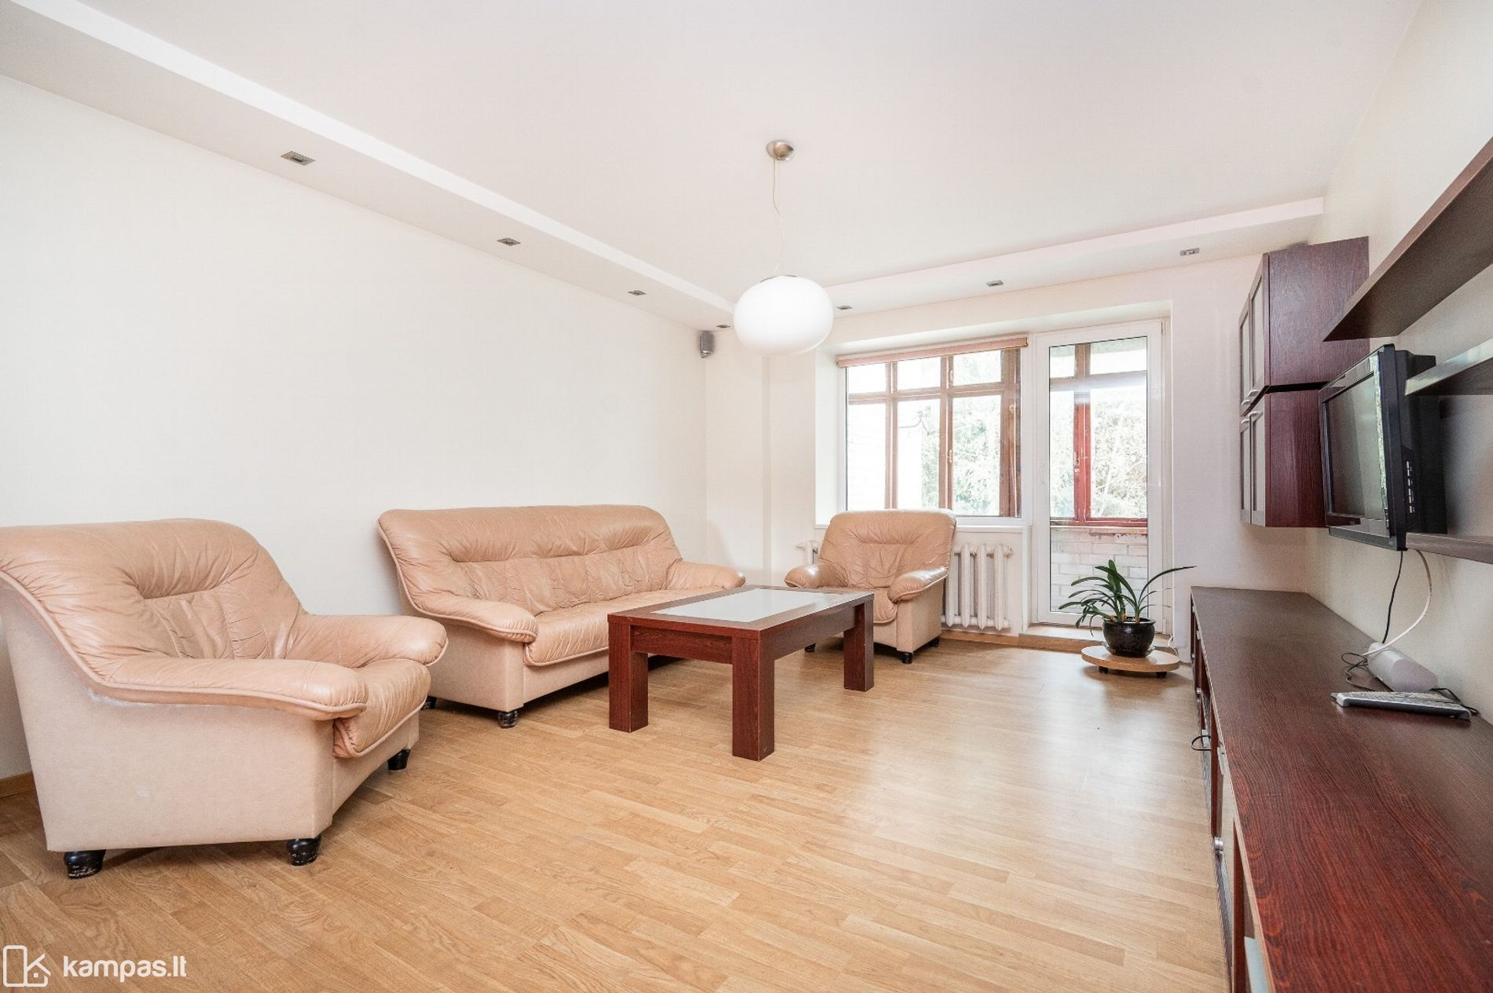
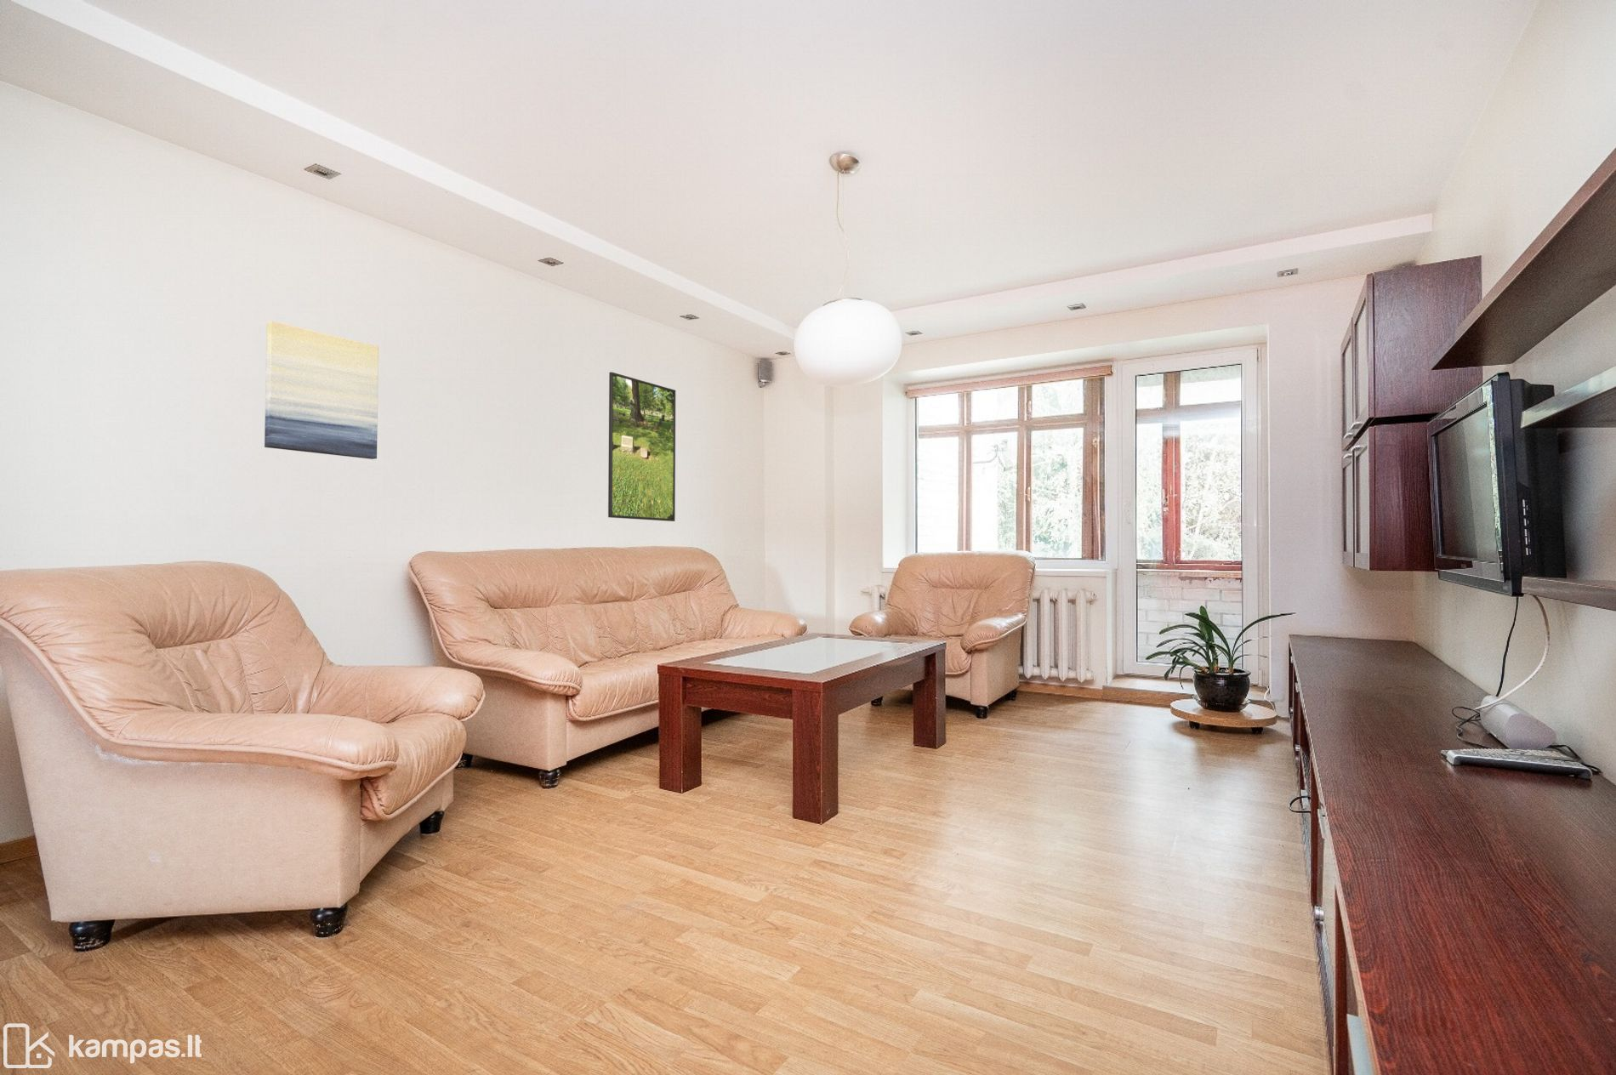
+ wall art (324, 394)
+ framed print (643, 450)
